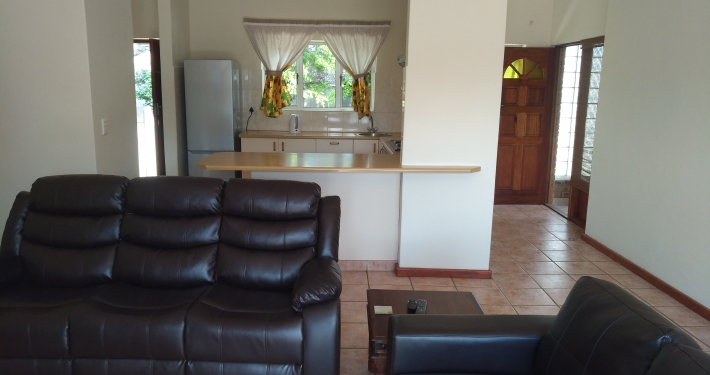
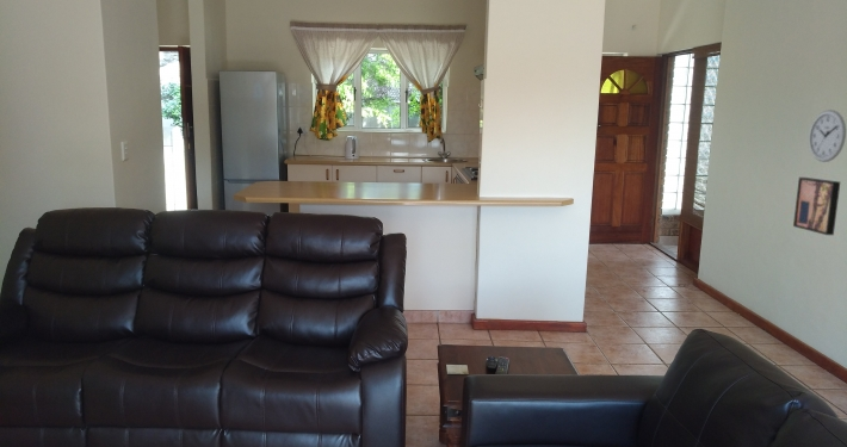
+ wall clock (826, 136)
+ wall art (815, 205)
